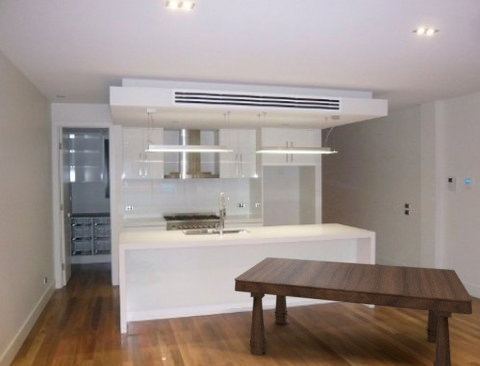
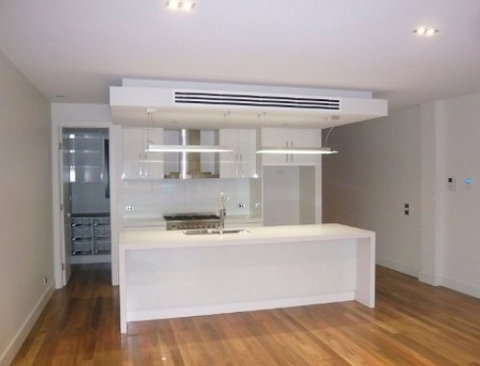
- dining table (349, 302)
